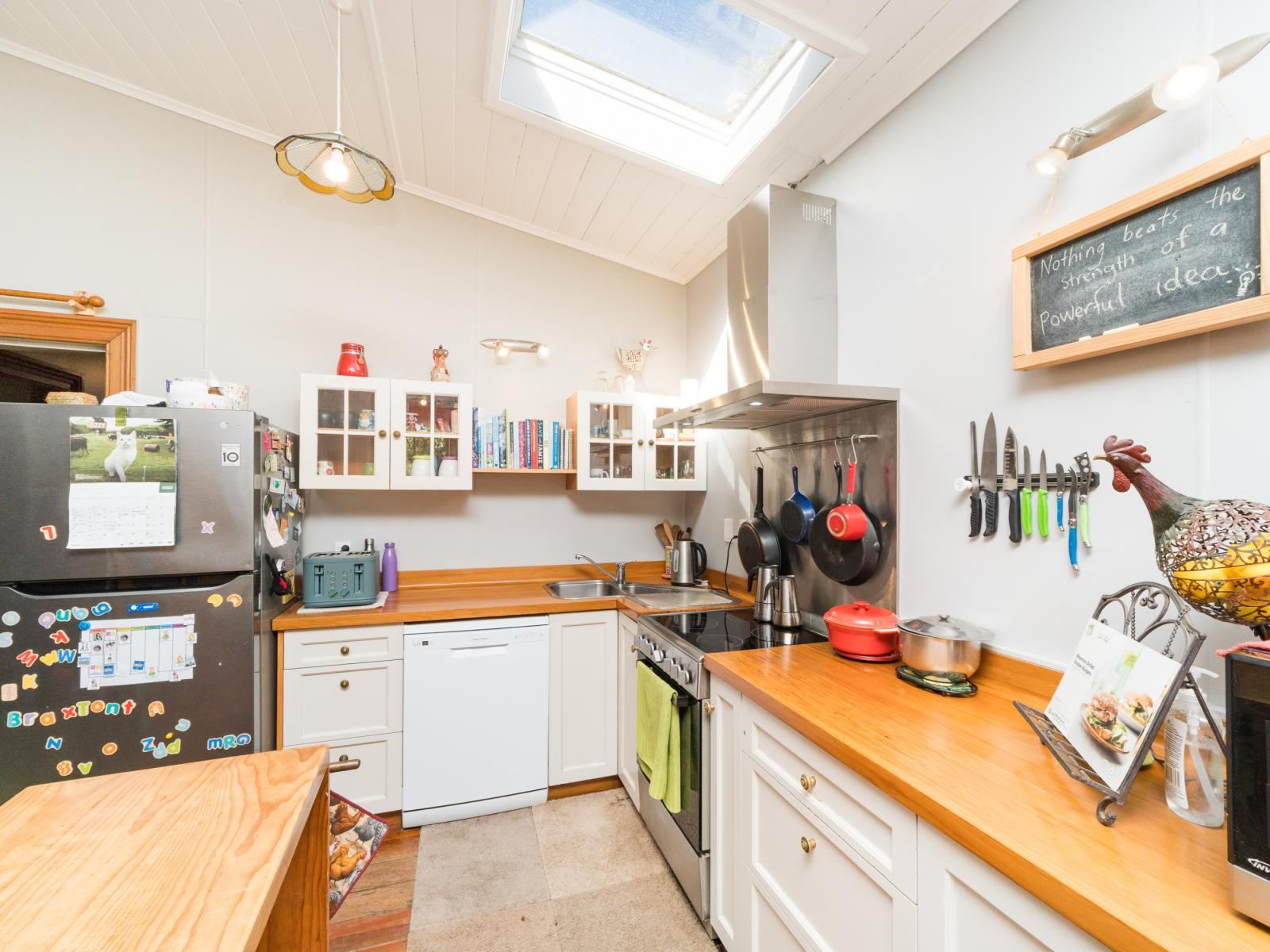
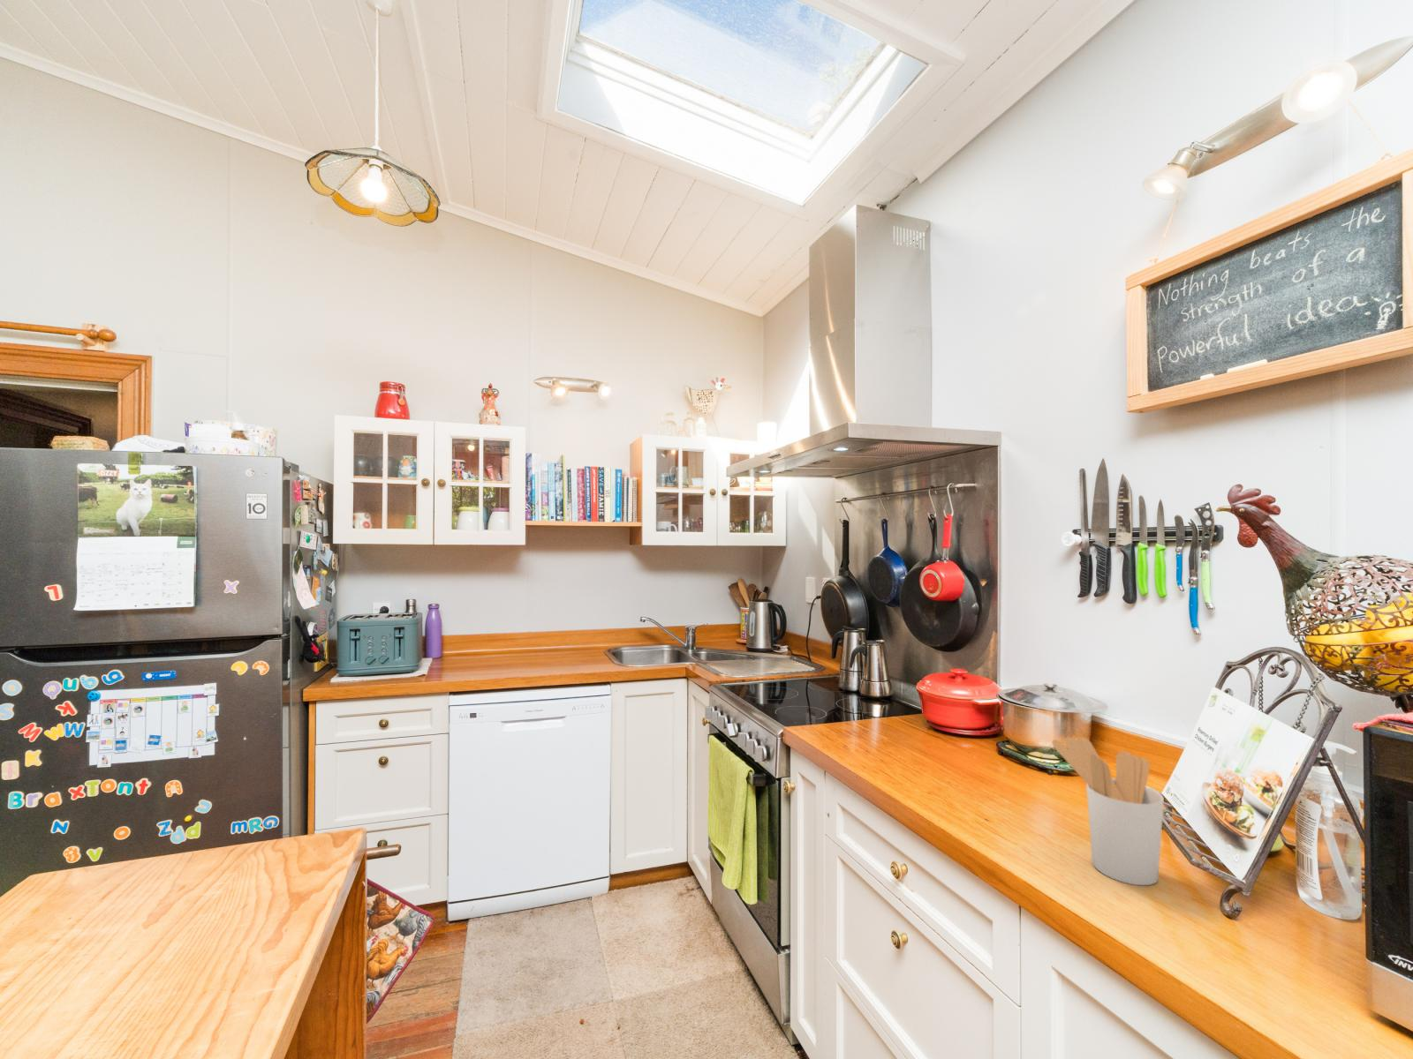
+ utensil holder (1107, 803)
